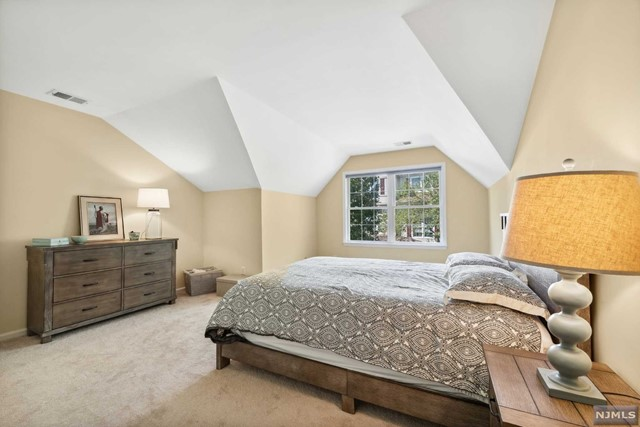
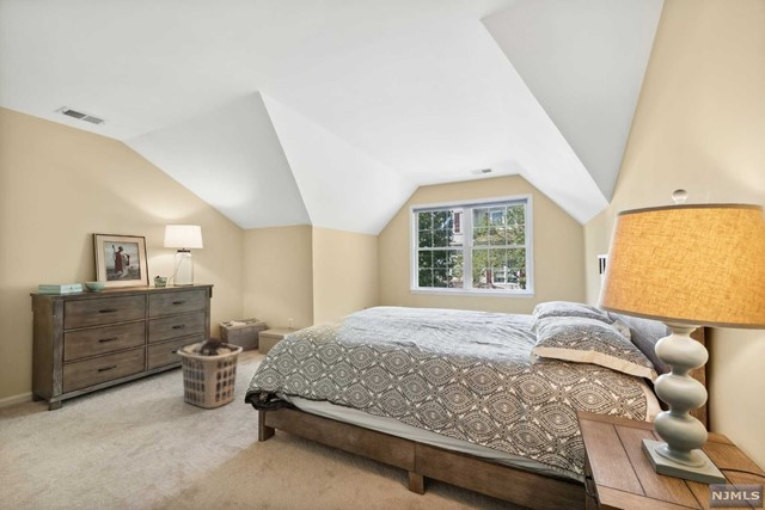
+ clothes hamper (209, 369)
